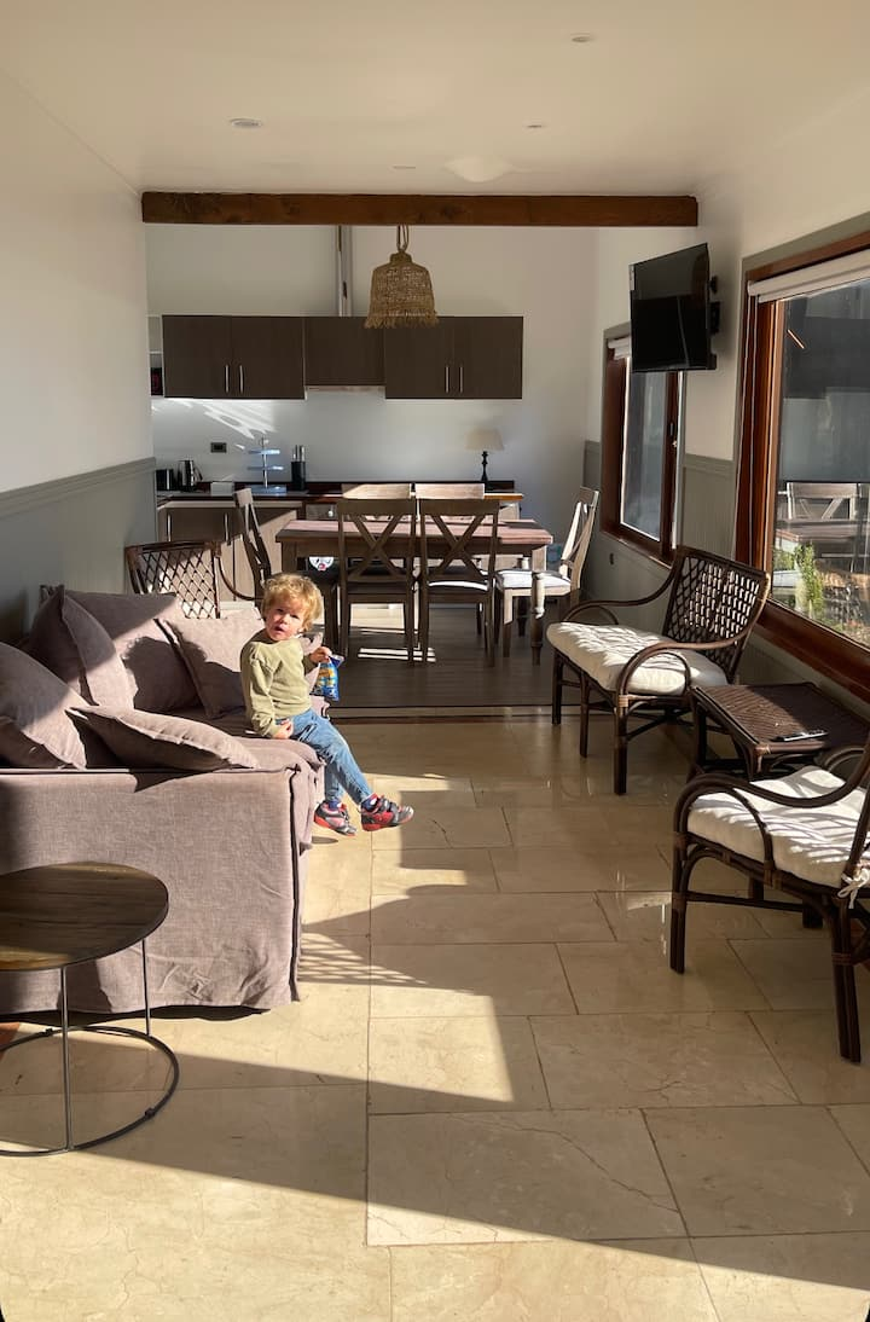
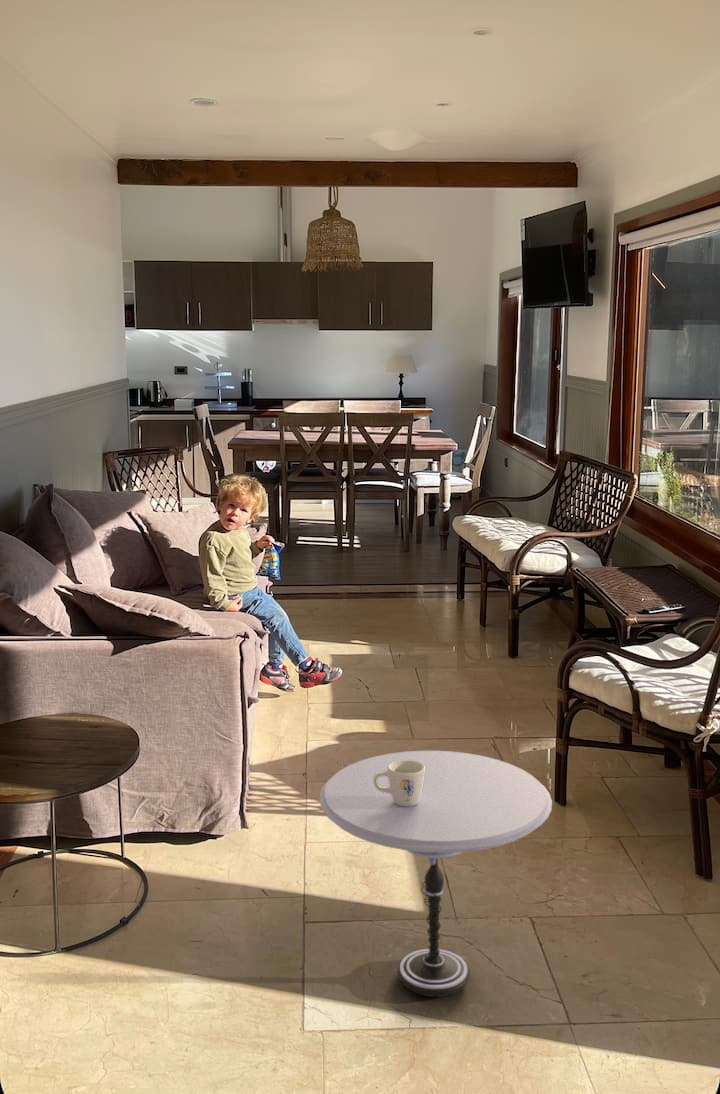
+ mug (399, 783)
+ side table (434, 887)
